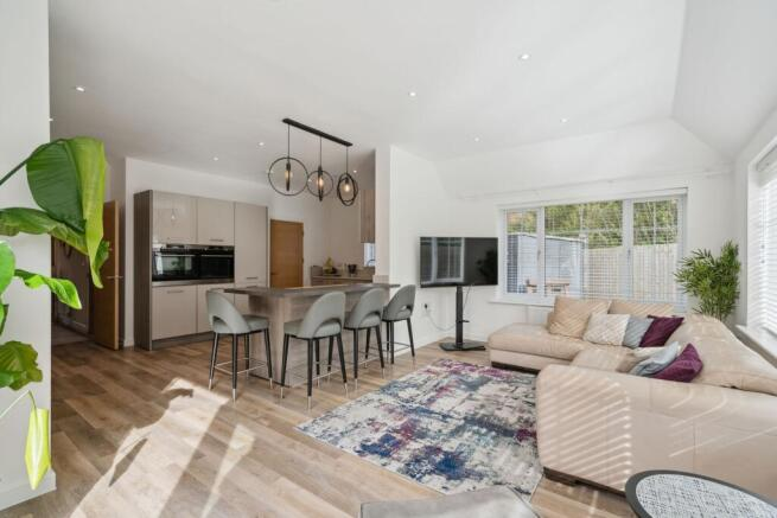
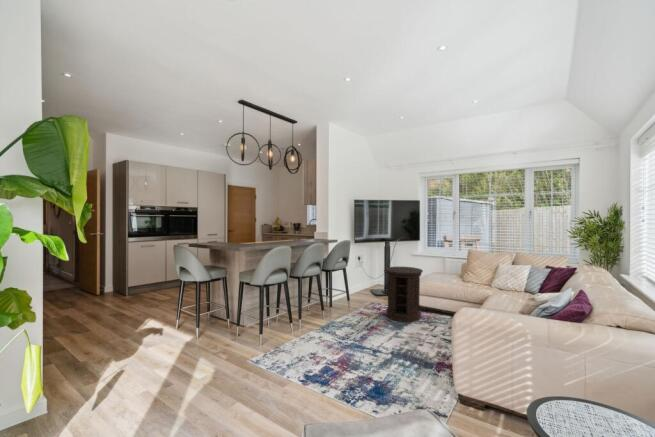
+ side table (403, 293)
